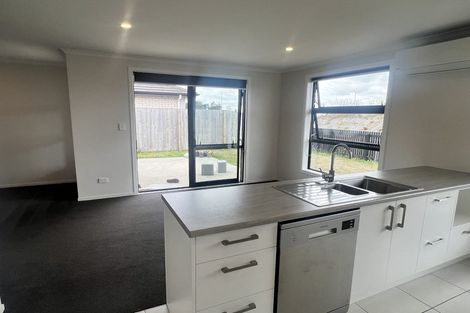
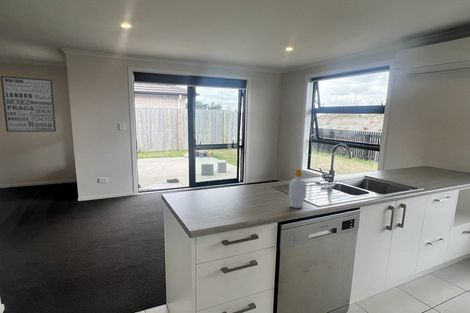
+ wall art (29, 105)
+ soap bottle (297, 187)
